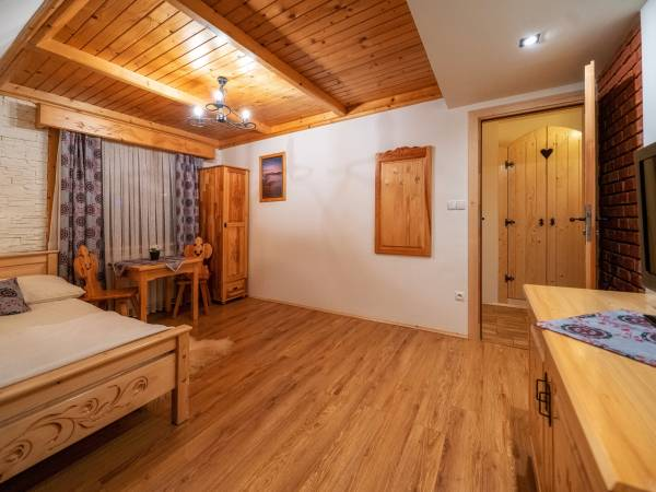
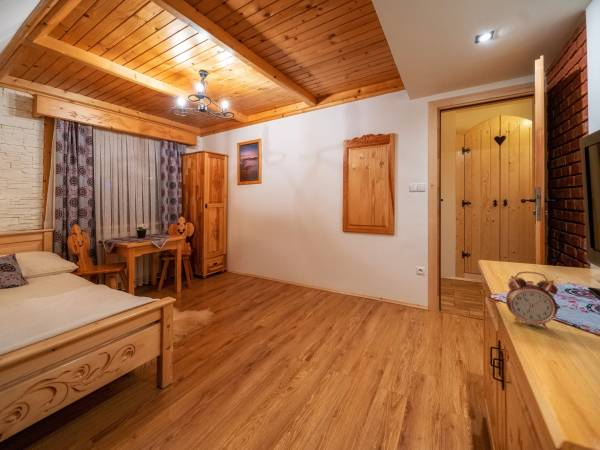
+ alarm clock (530, 298)
